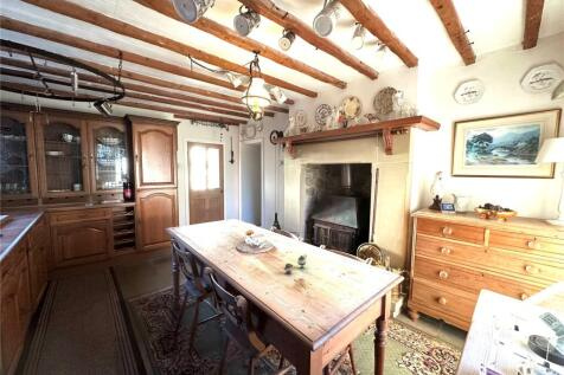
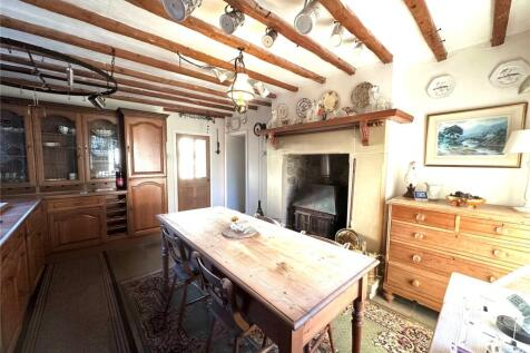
- teapot (297, 263)
